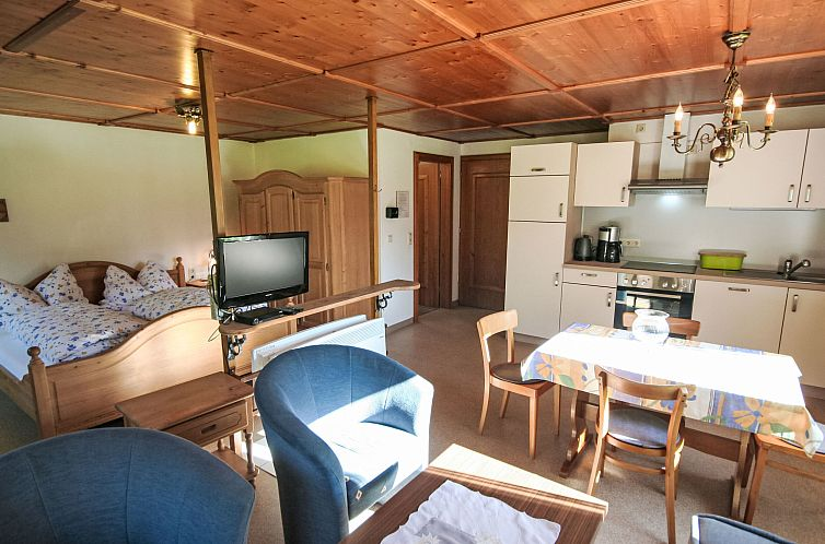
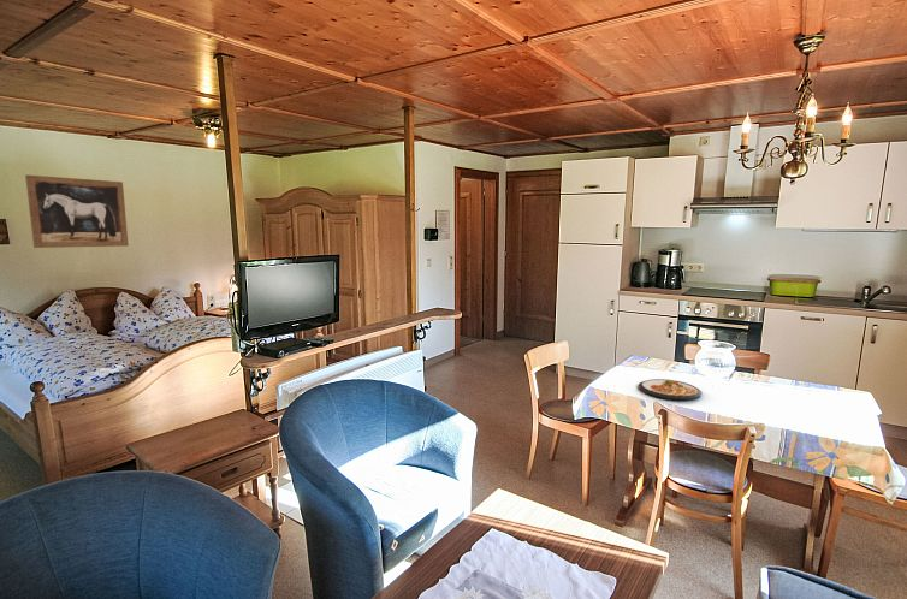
+ dish (669, 387)
+ wall art (81, 213)
